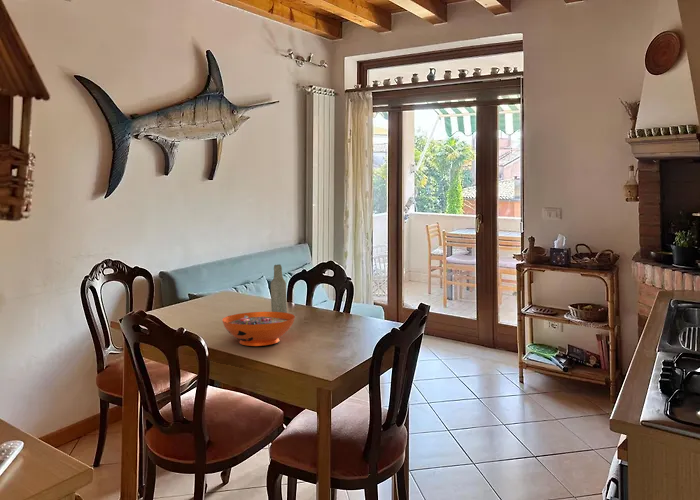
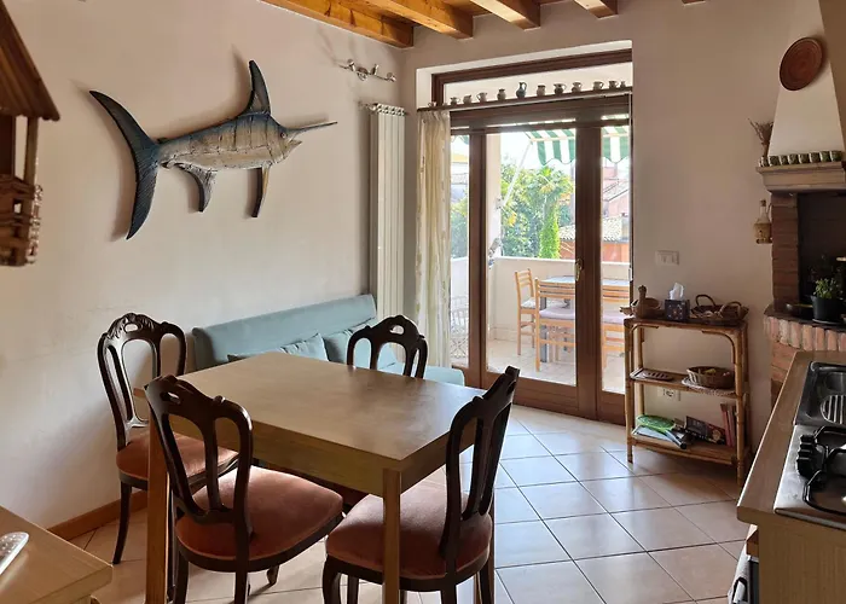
- decorative bowl (259, 329)
- bottle (278, 292)
